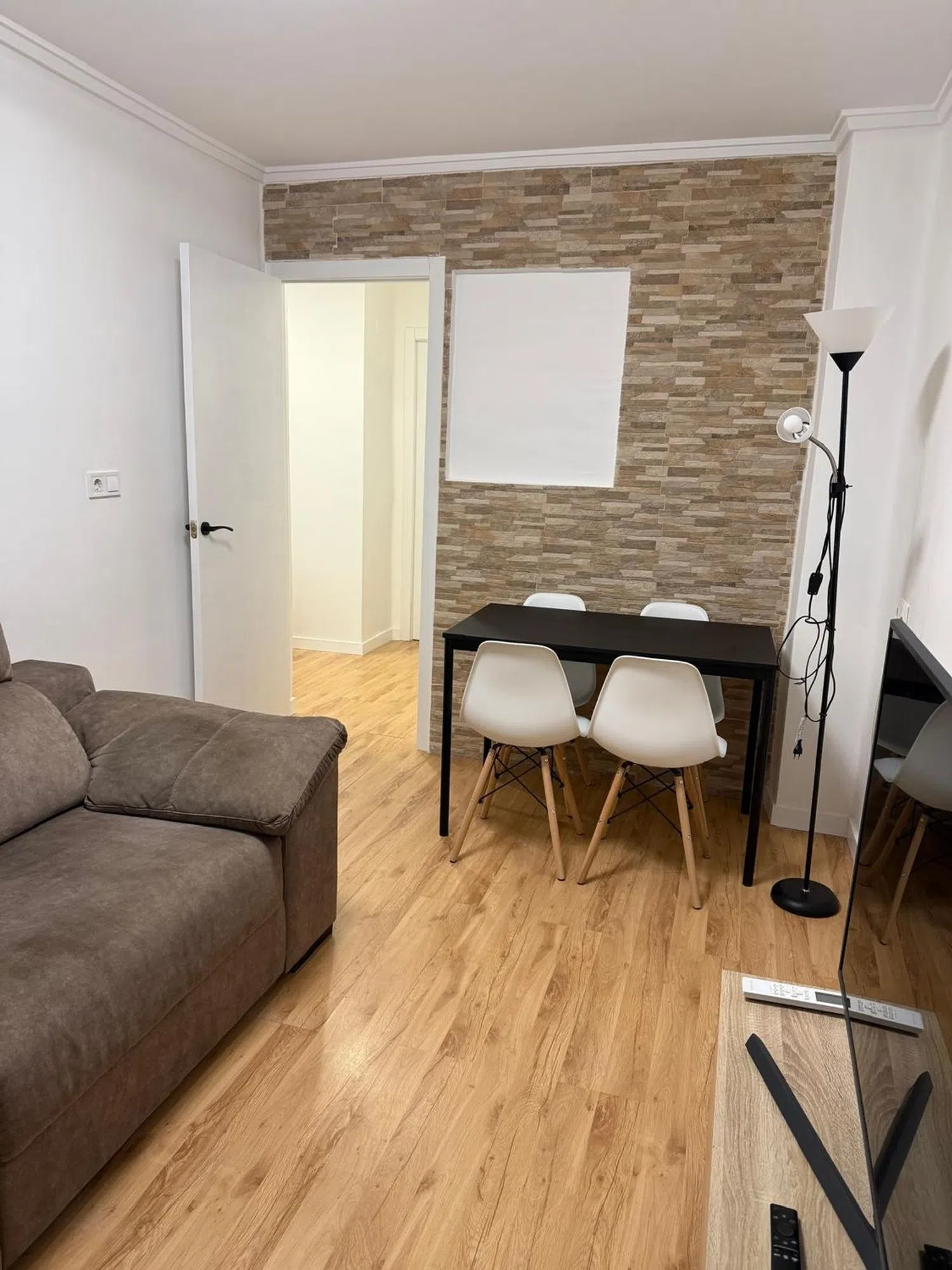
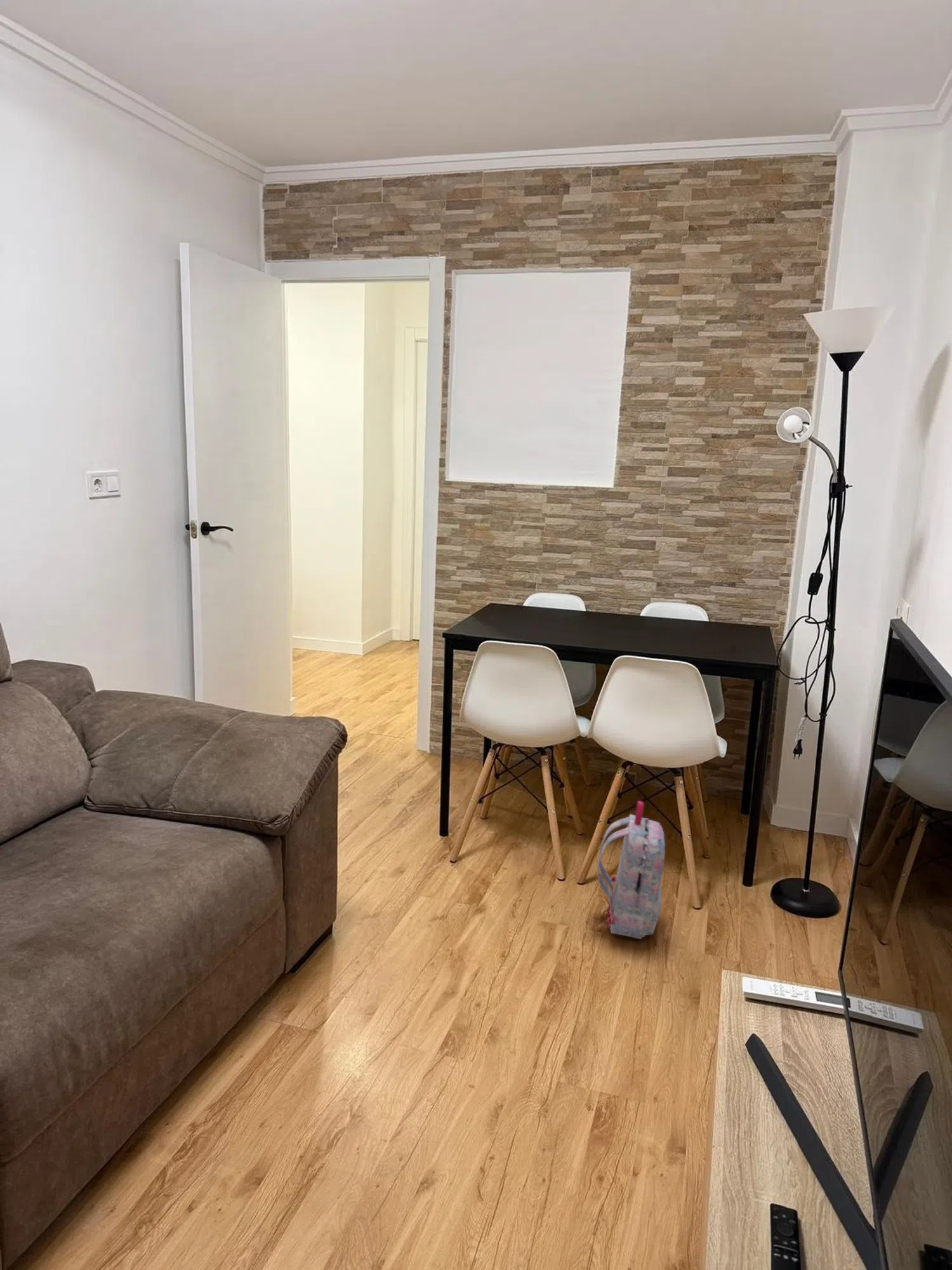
+ backpack (630, 862)
